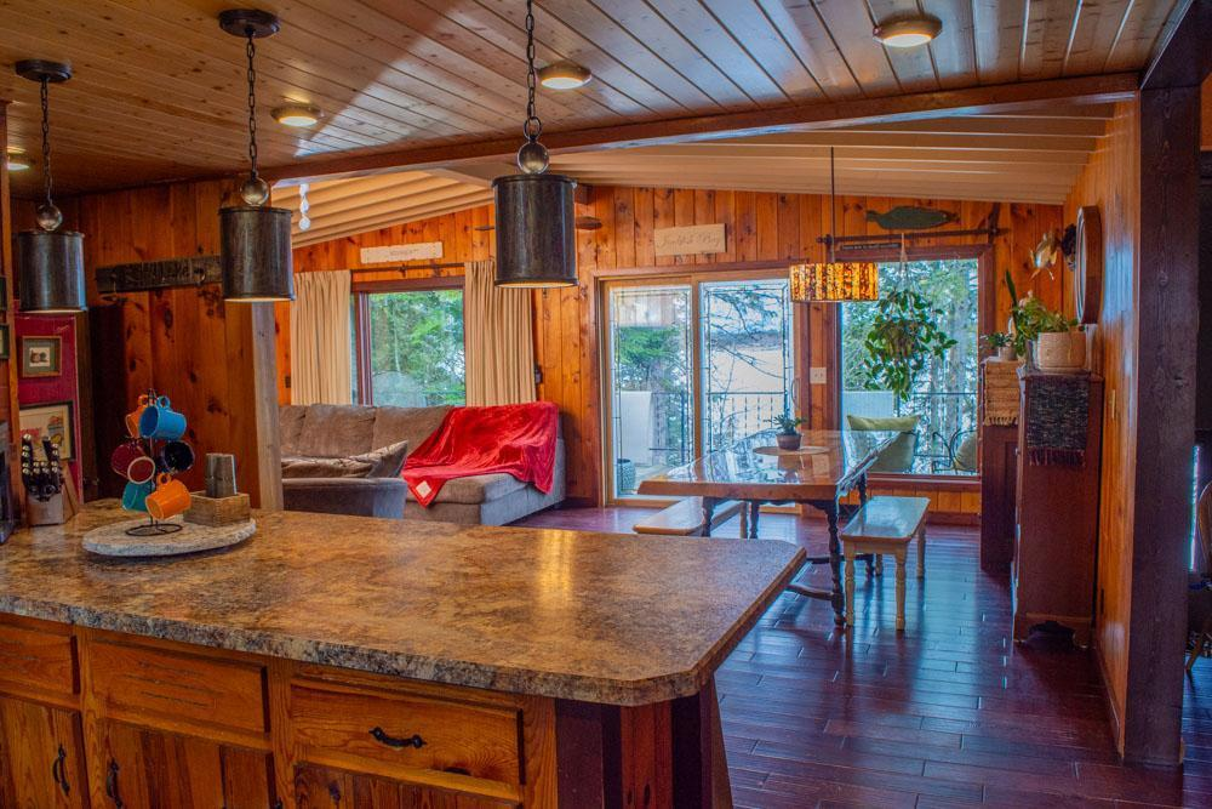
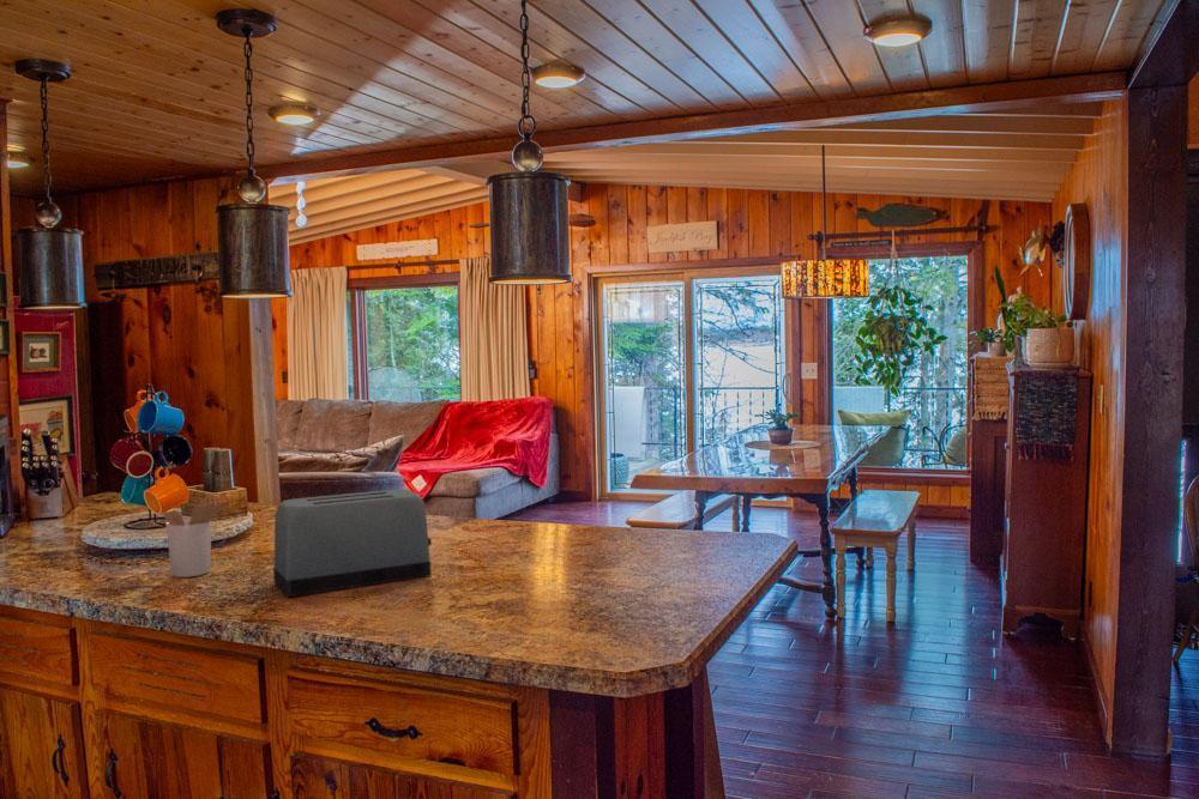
+ toaster (354, 538)
+ utensil holder (197, 535)
